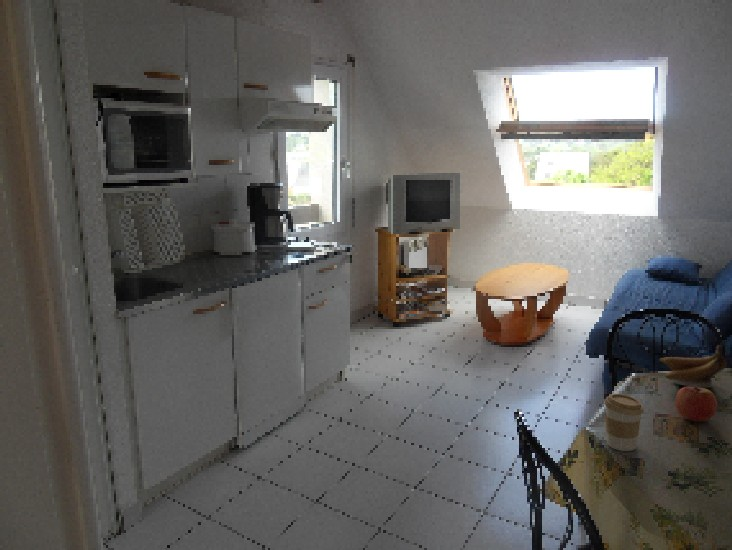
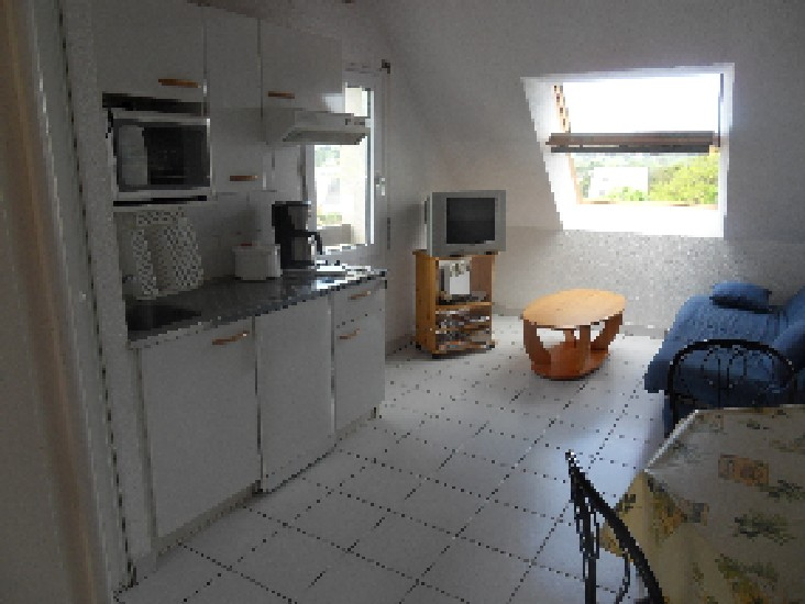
- coffee cup (622, 421)
- fruit (695, 401)
- banana (692, 362)
